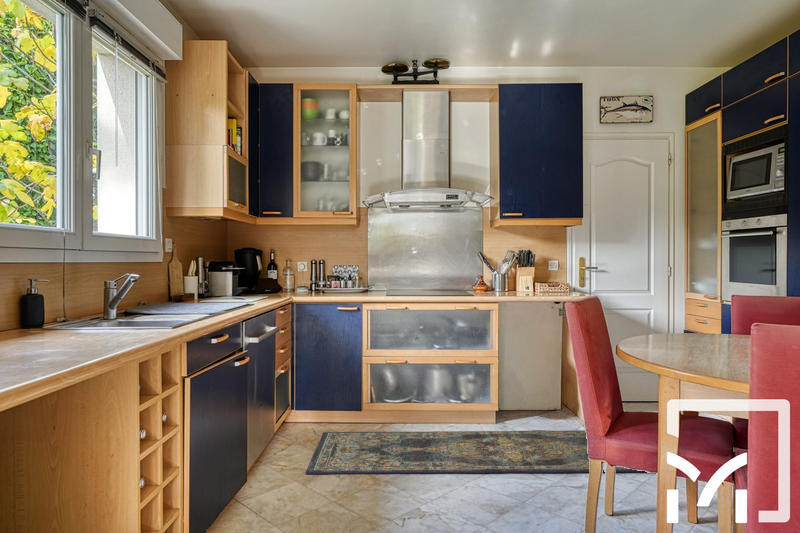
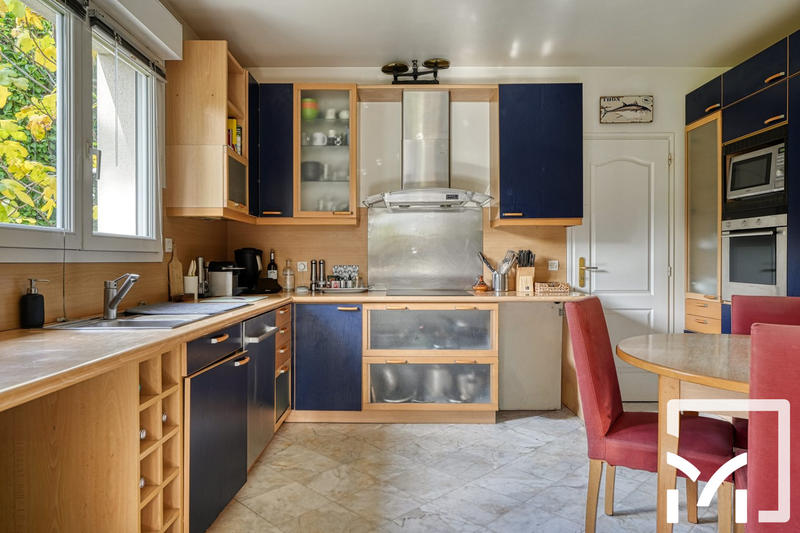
- rug (510, 449)
